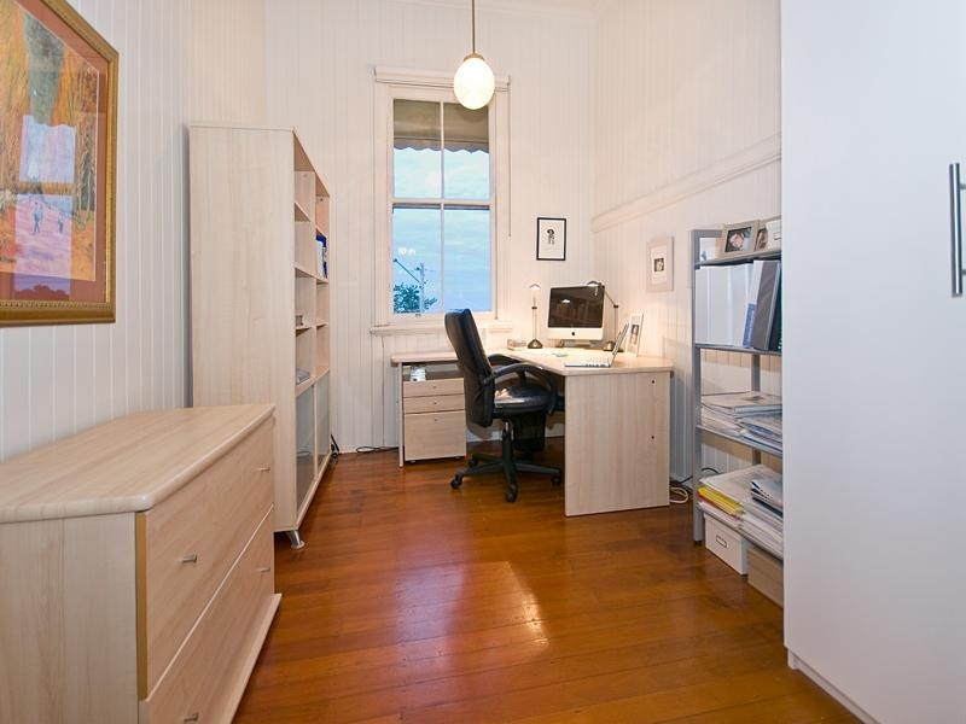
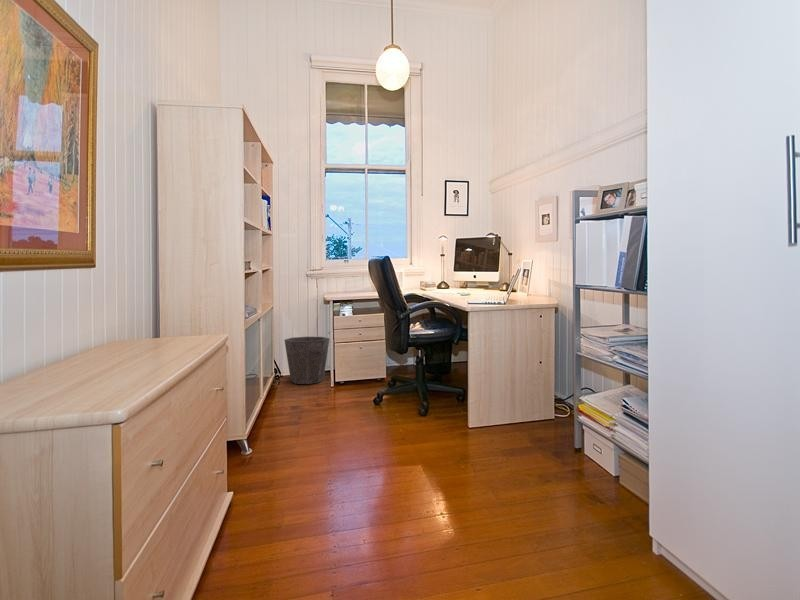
+ waste bin (307, 359)
